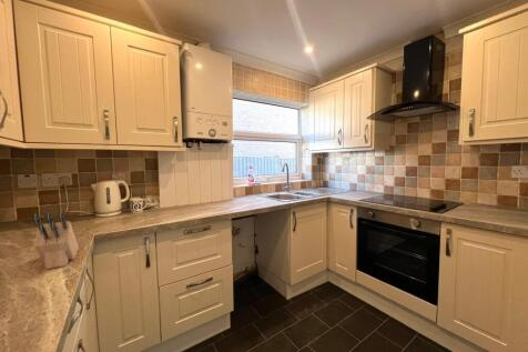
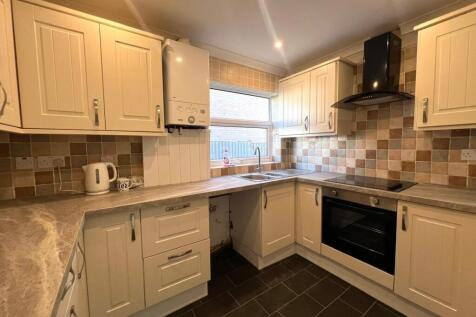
- knife block (57, 234)
